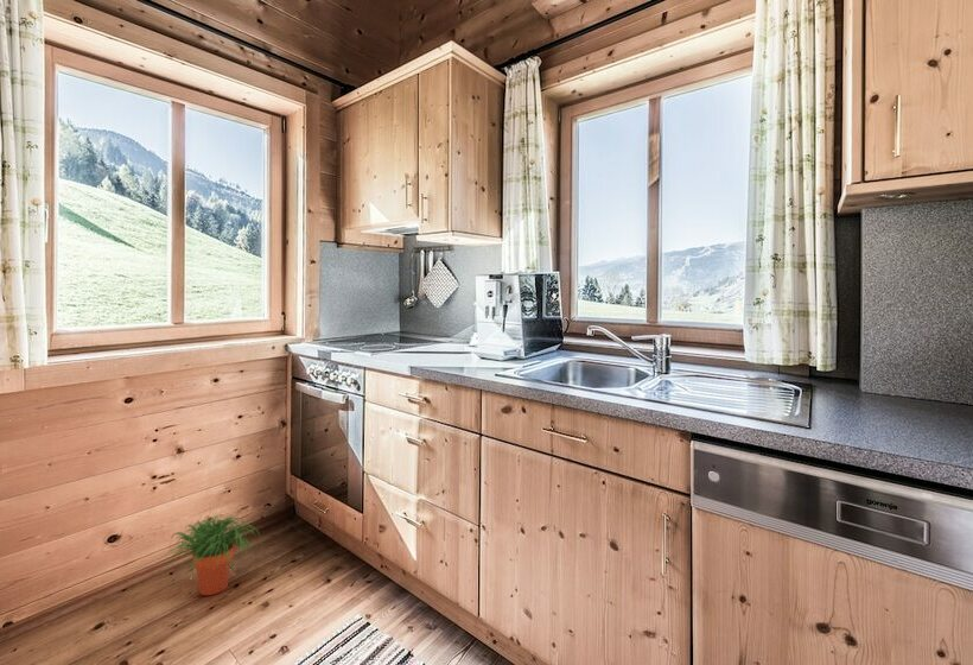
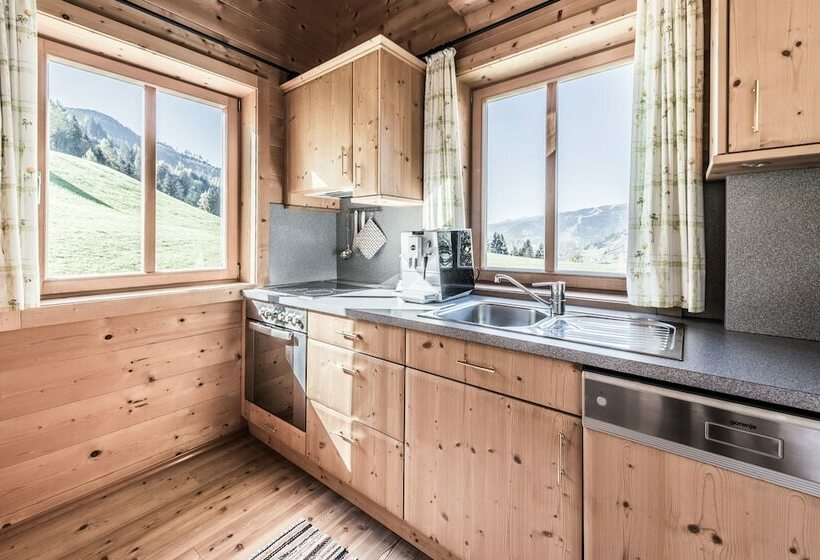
- potted plant (215, 553)
